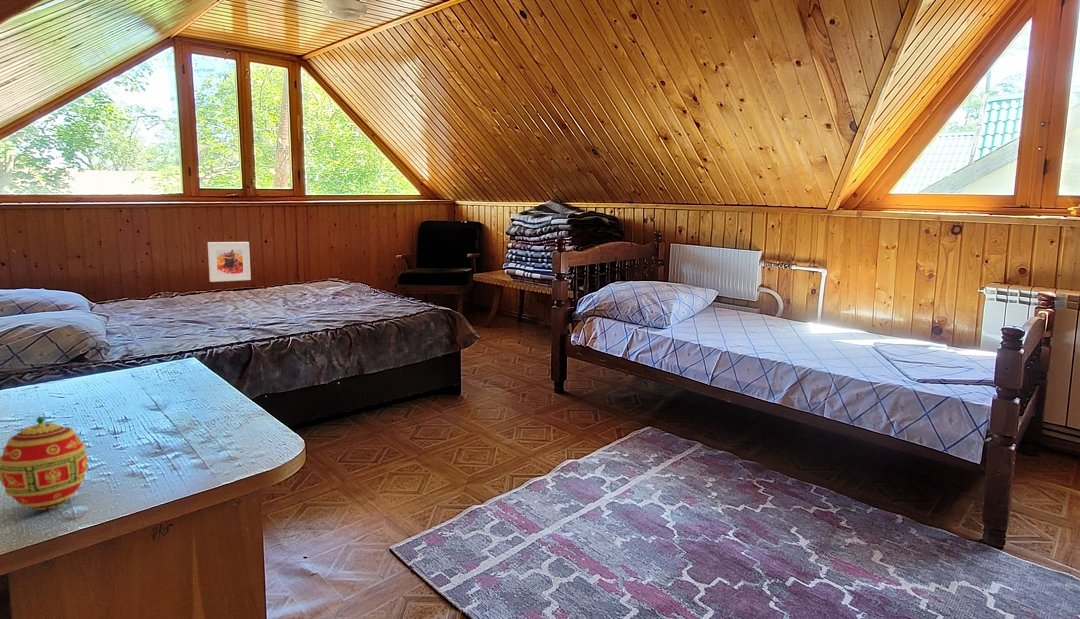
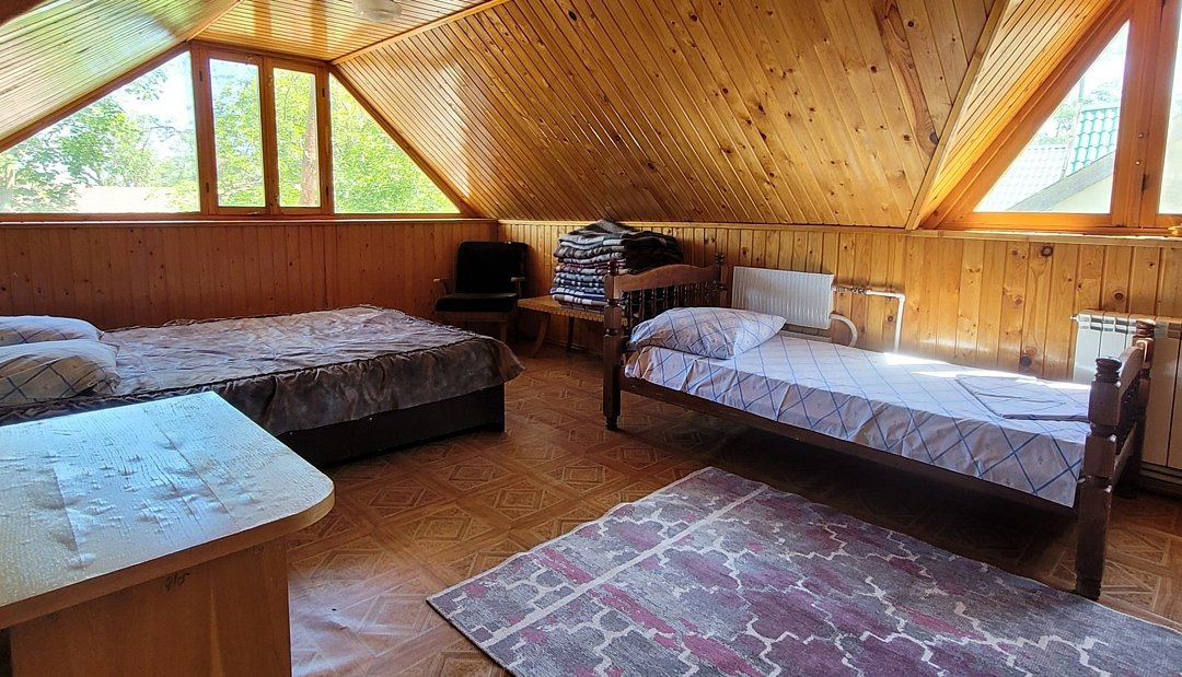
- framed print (229, 261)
- decorative egg (44, 461)
